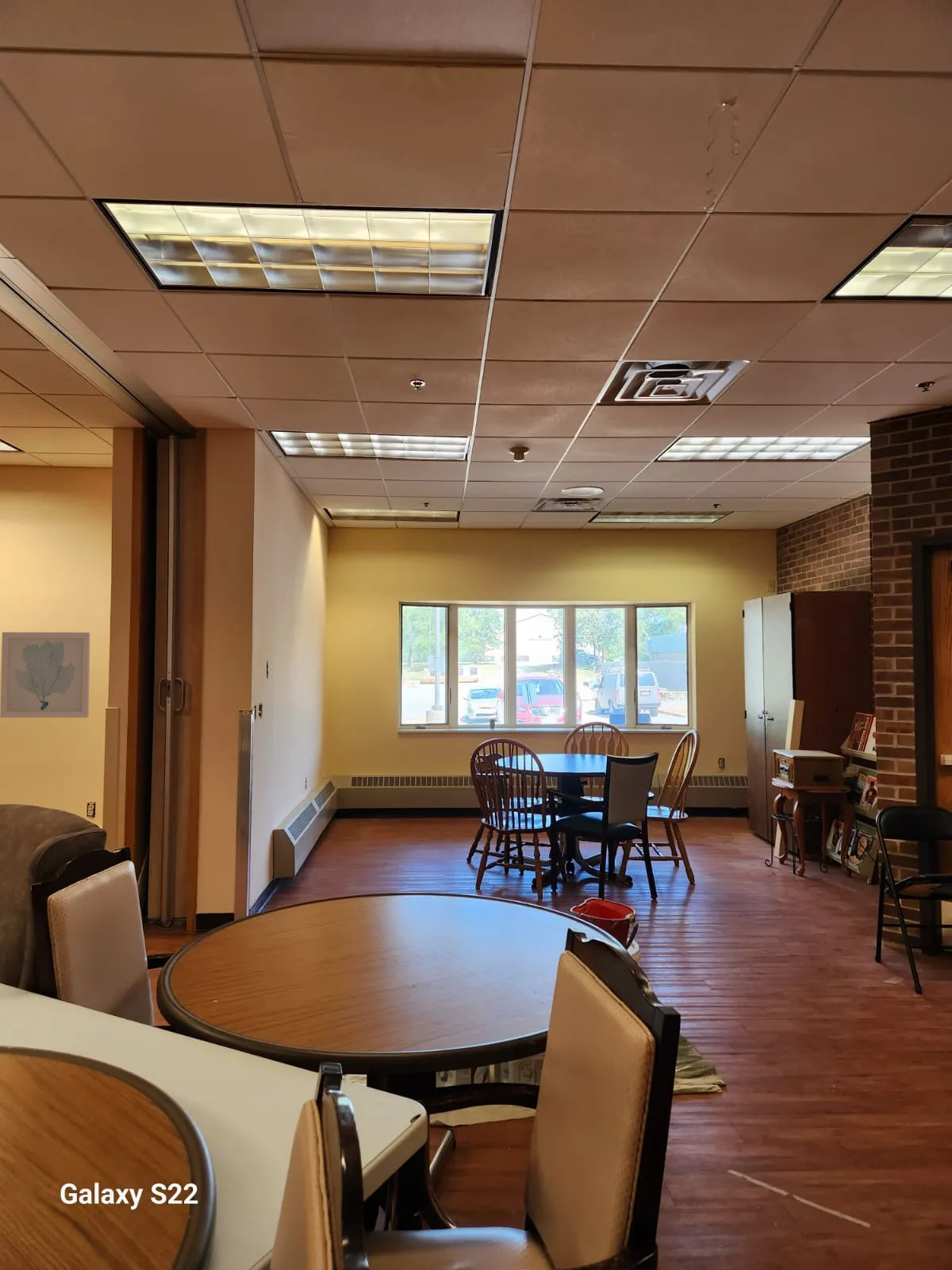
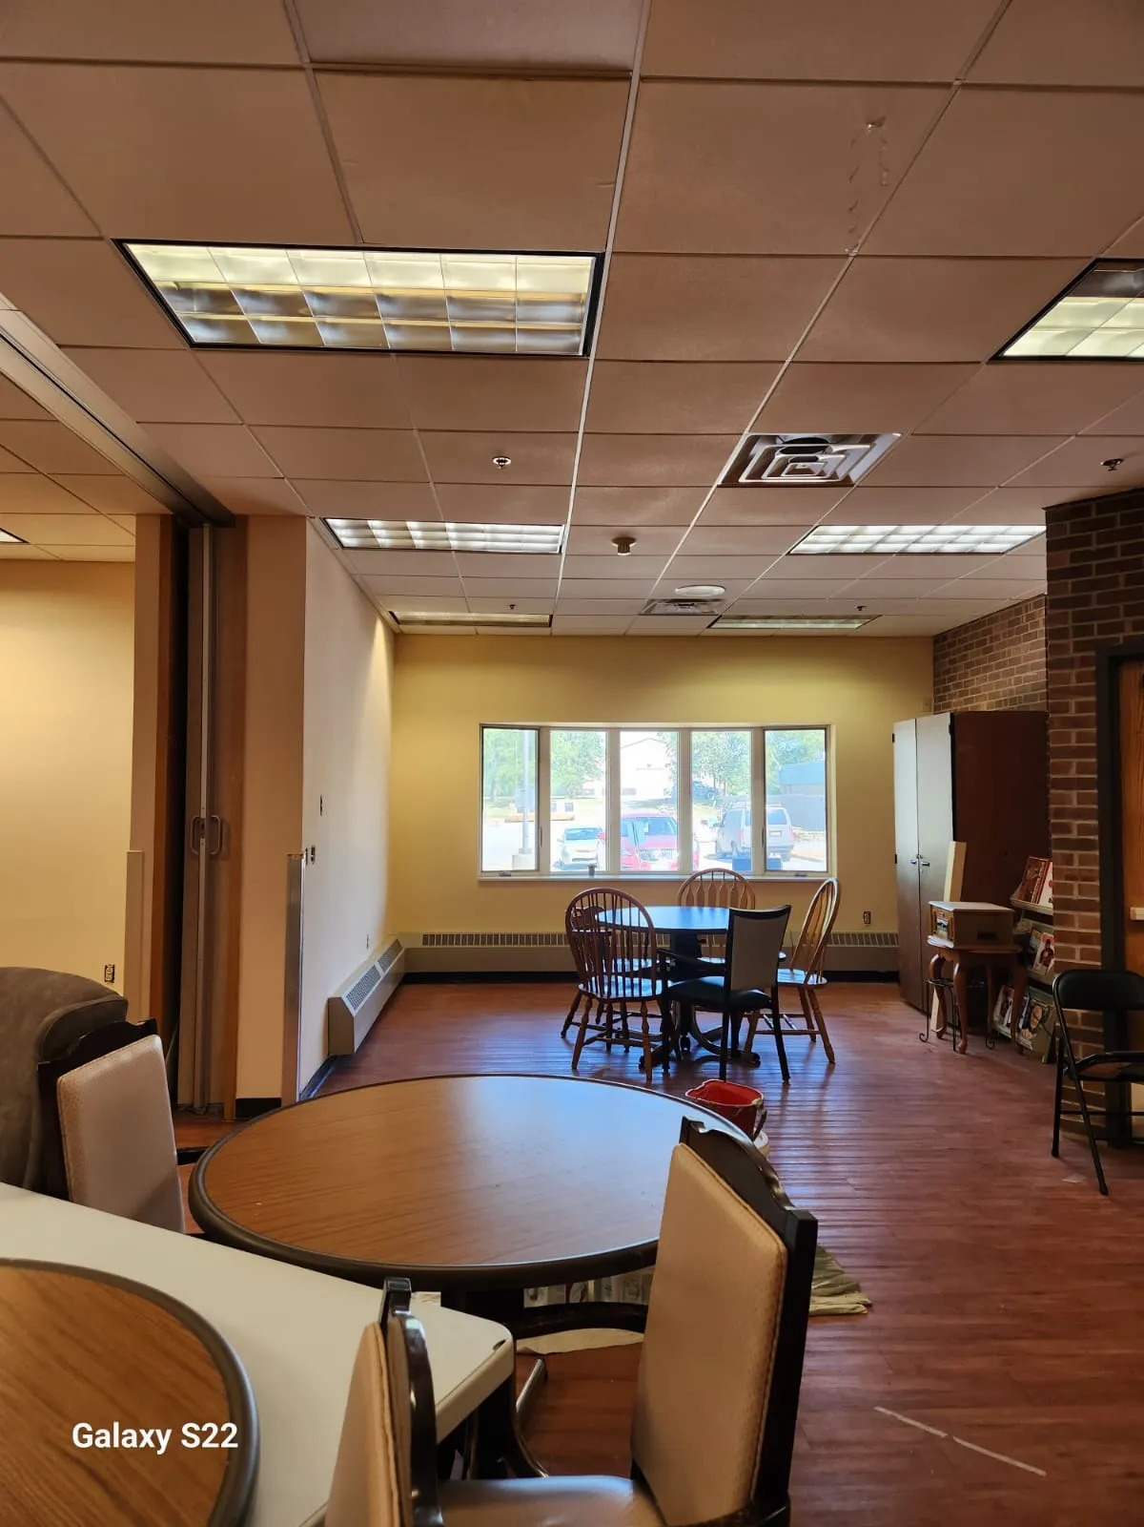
- wall art (45, 675)
